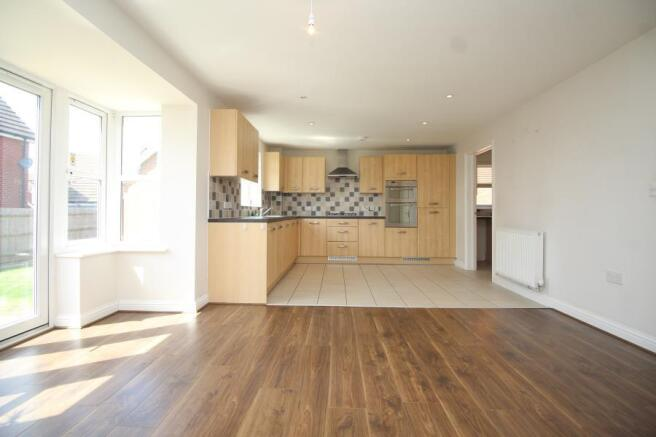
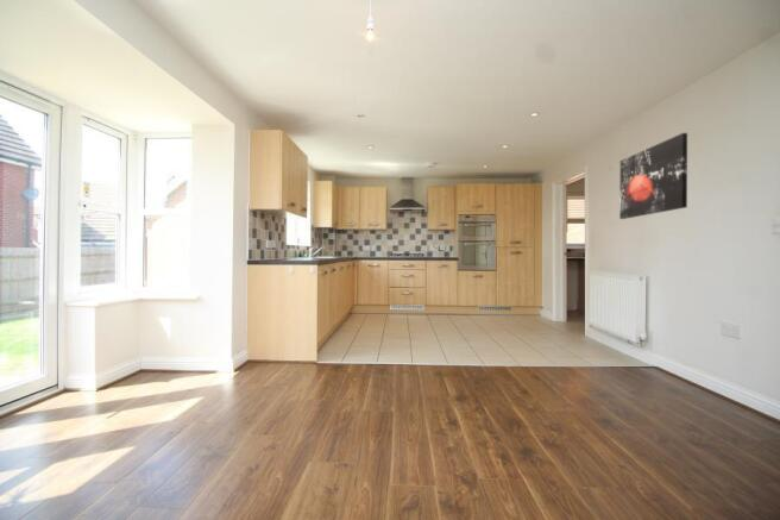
+ wall art (649, 181)
